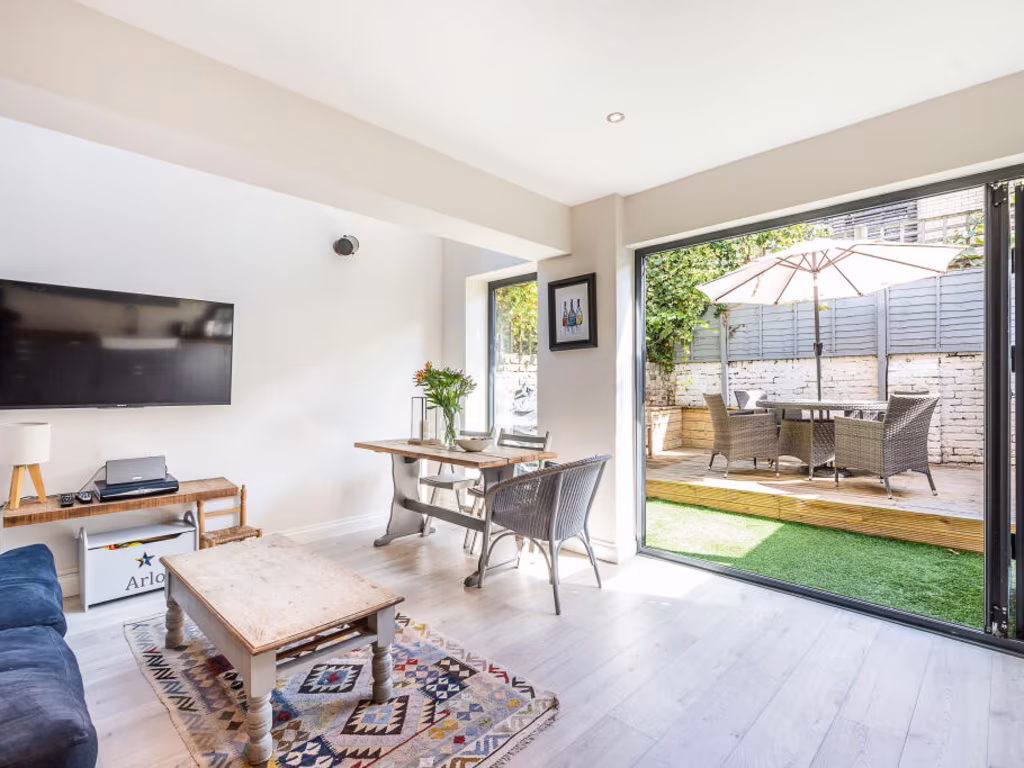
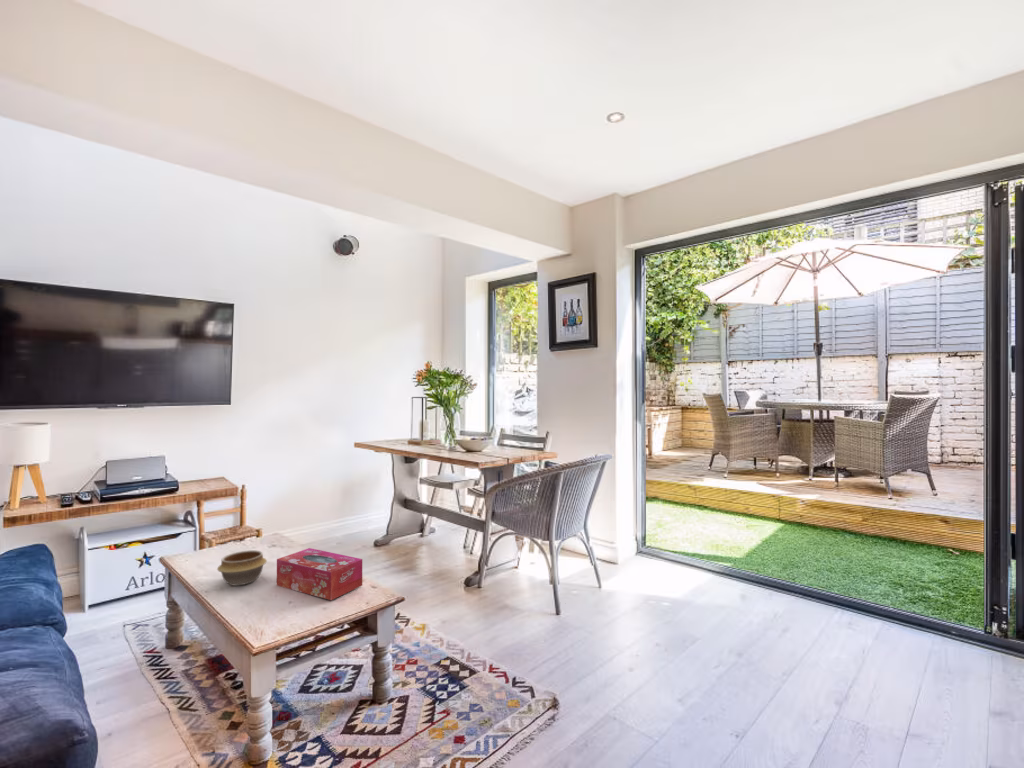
+ tissue box (319, 572)
+ bowl (242, 568)
